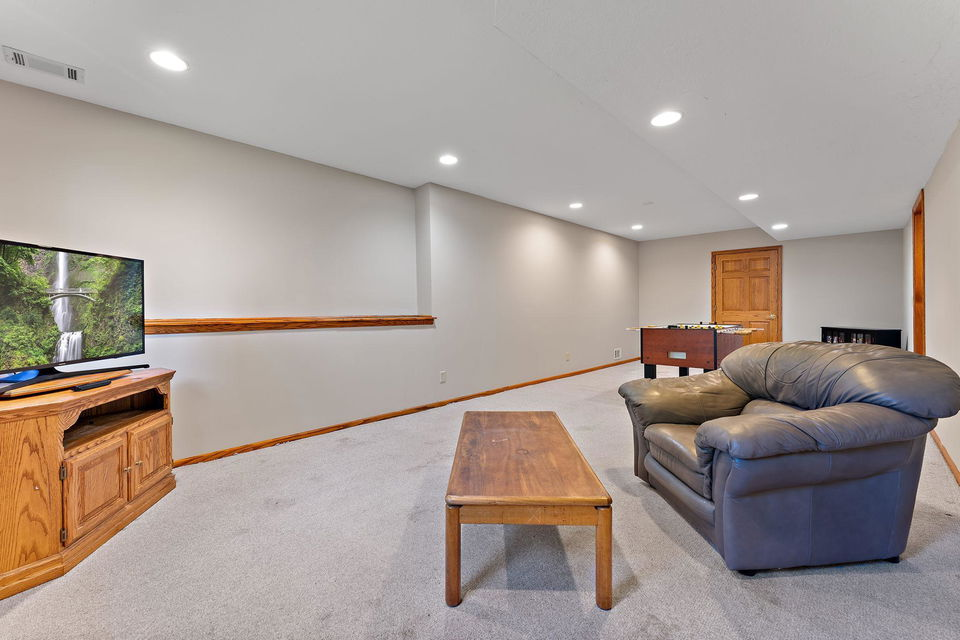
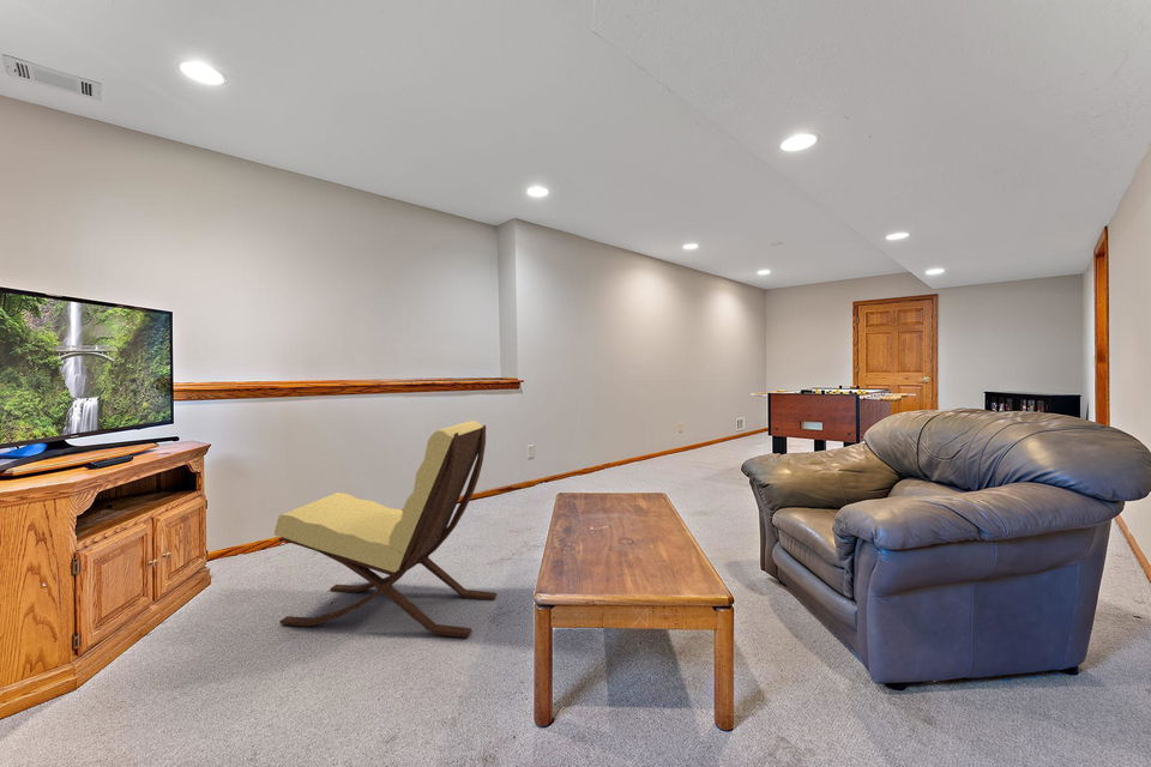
+ lounge chair (391, 517)
